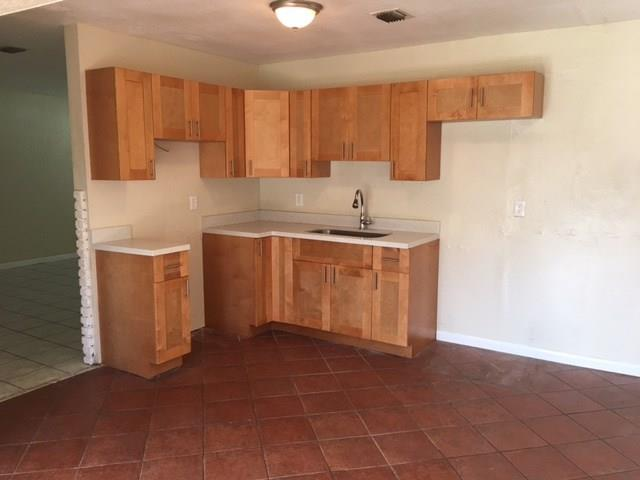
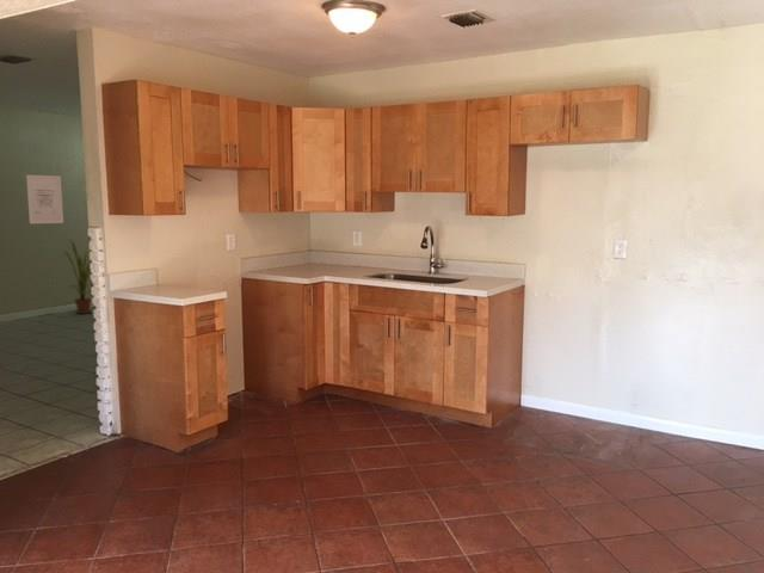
+ wall art (45, 199)
+ house plant (76, 275)
